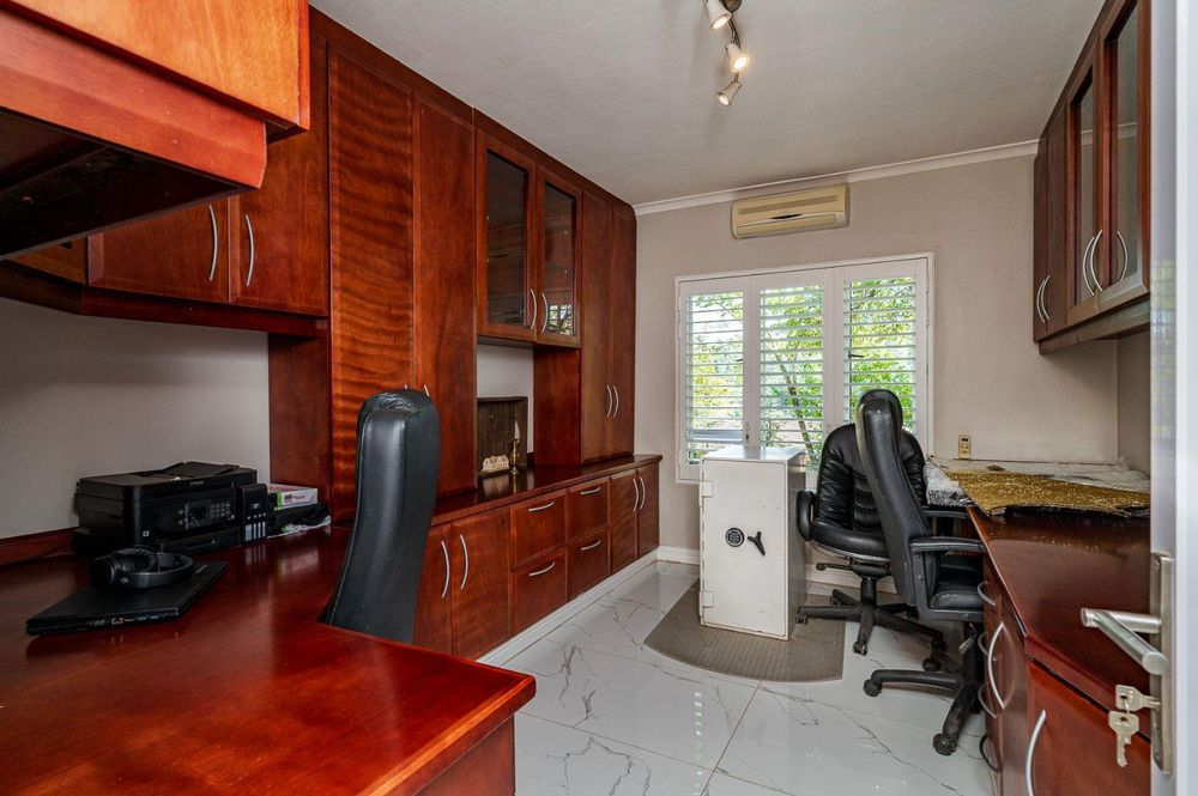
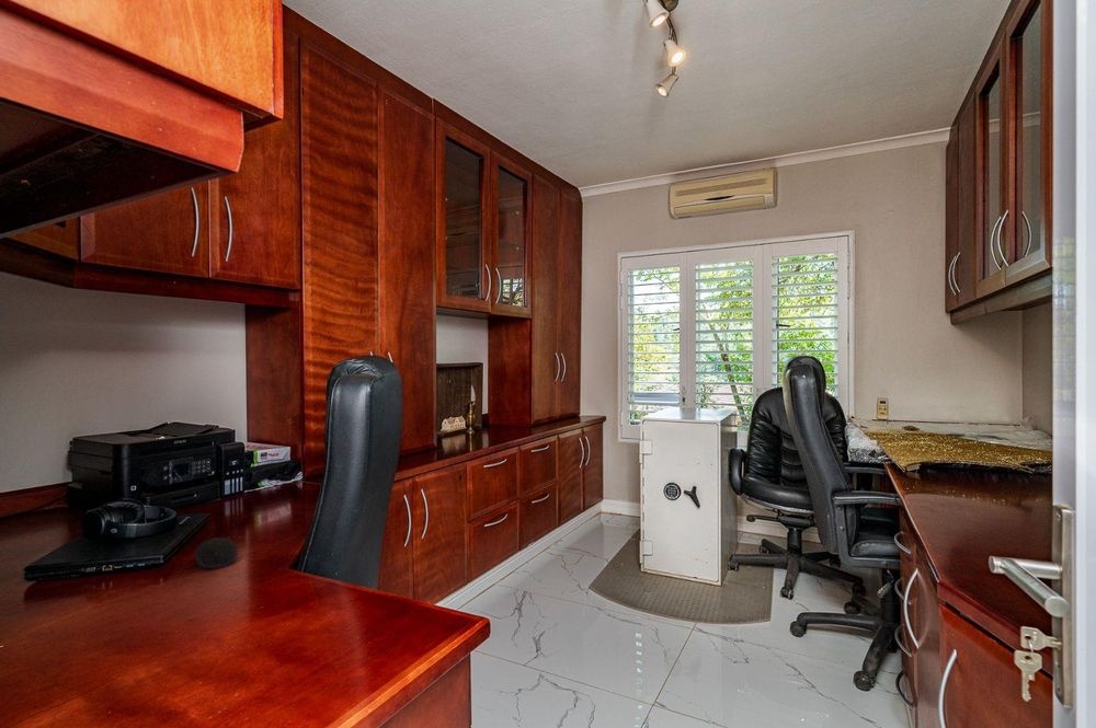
+ computer mouse (216, 551)
